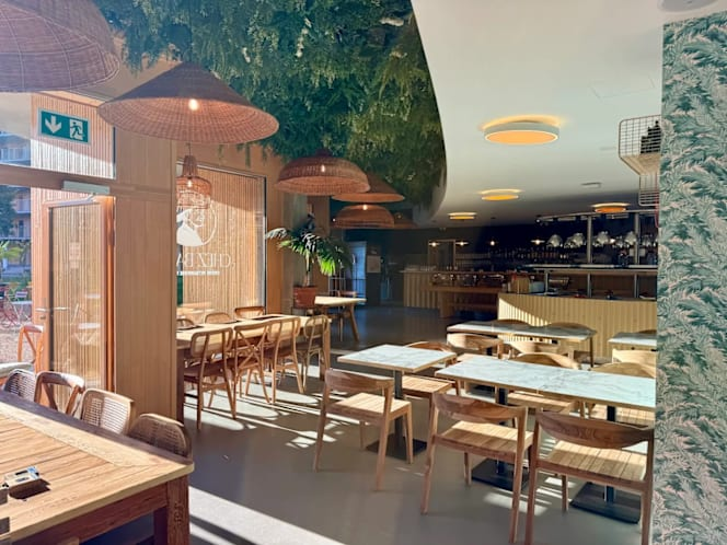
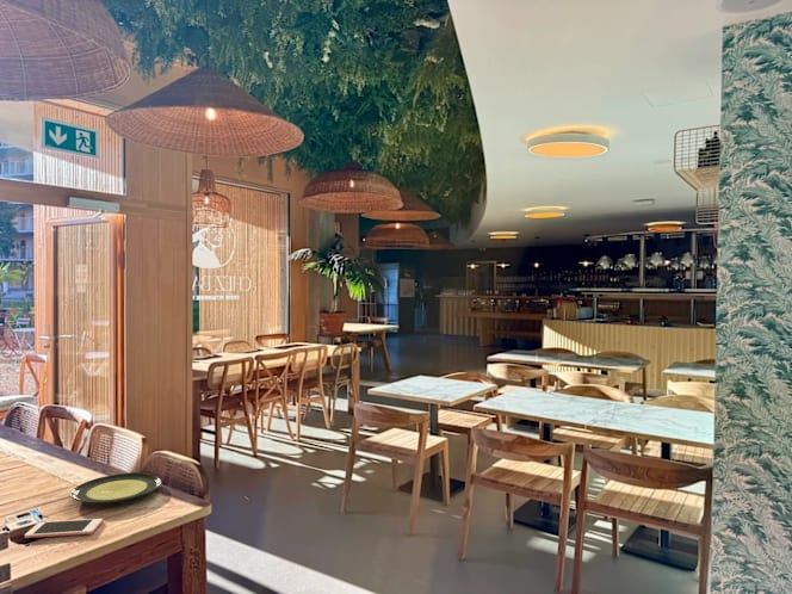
+ plate (117, 489)
+ cell phone (64, 527)
